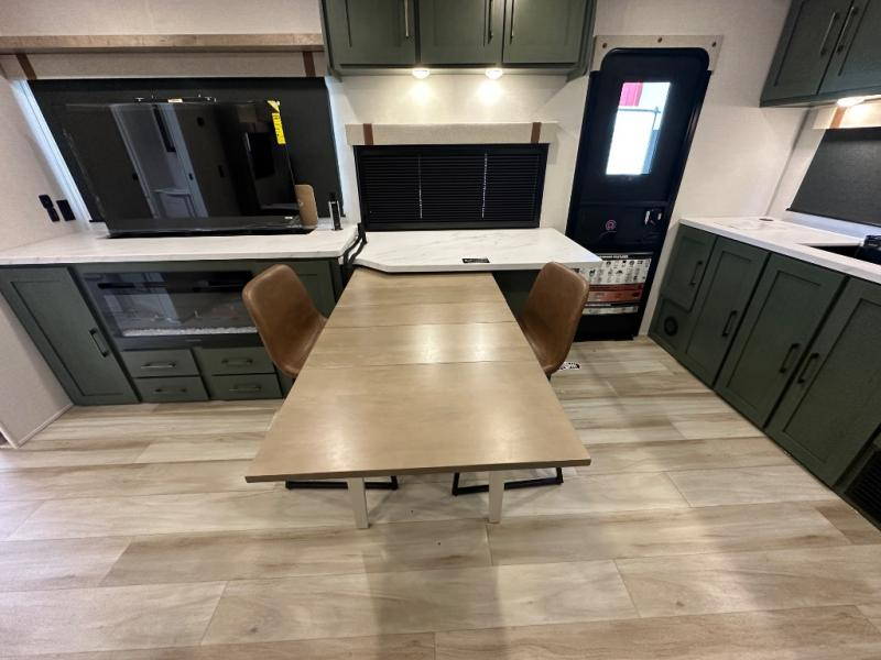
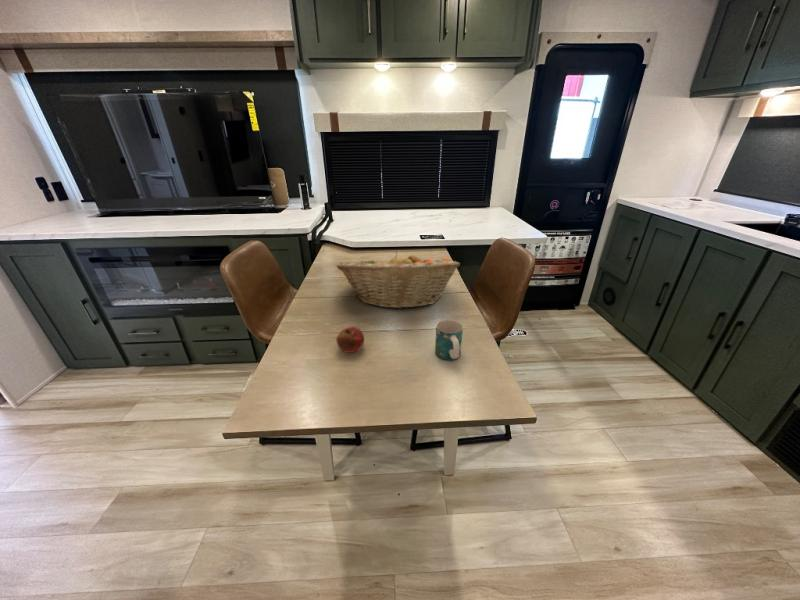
+ fruit (350, 339)
+ mug (450, 342)
+ fruit basket (398, 274)
